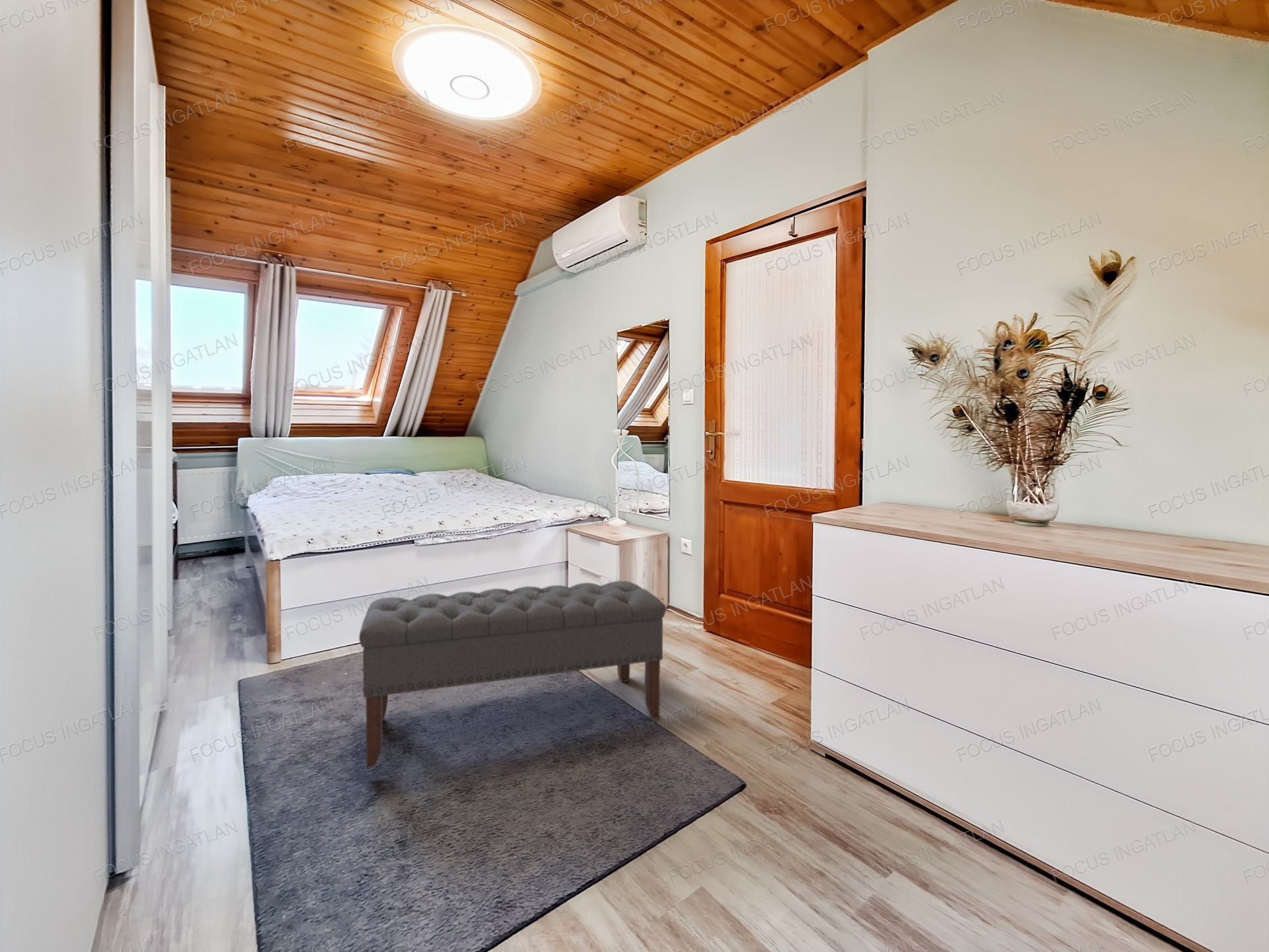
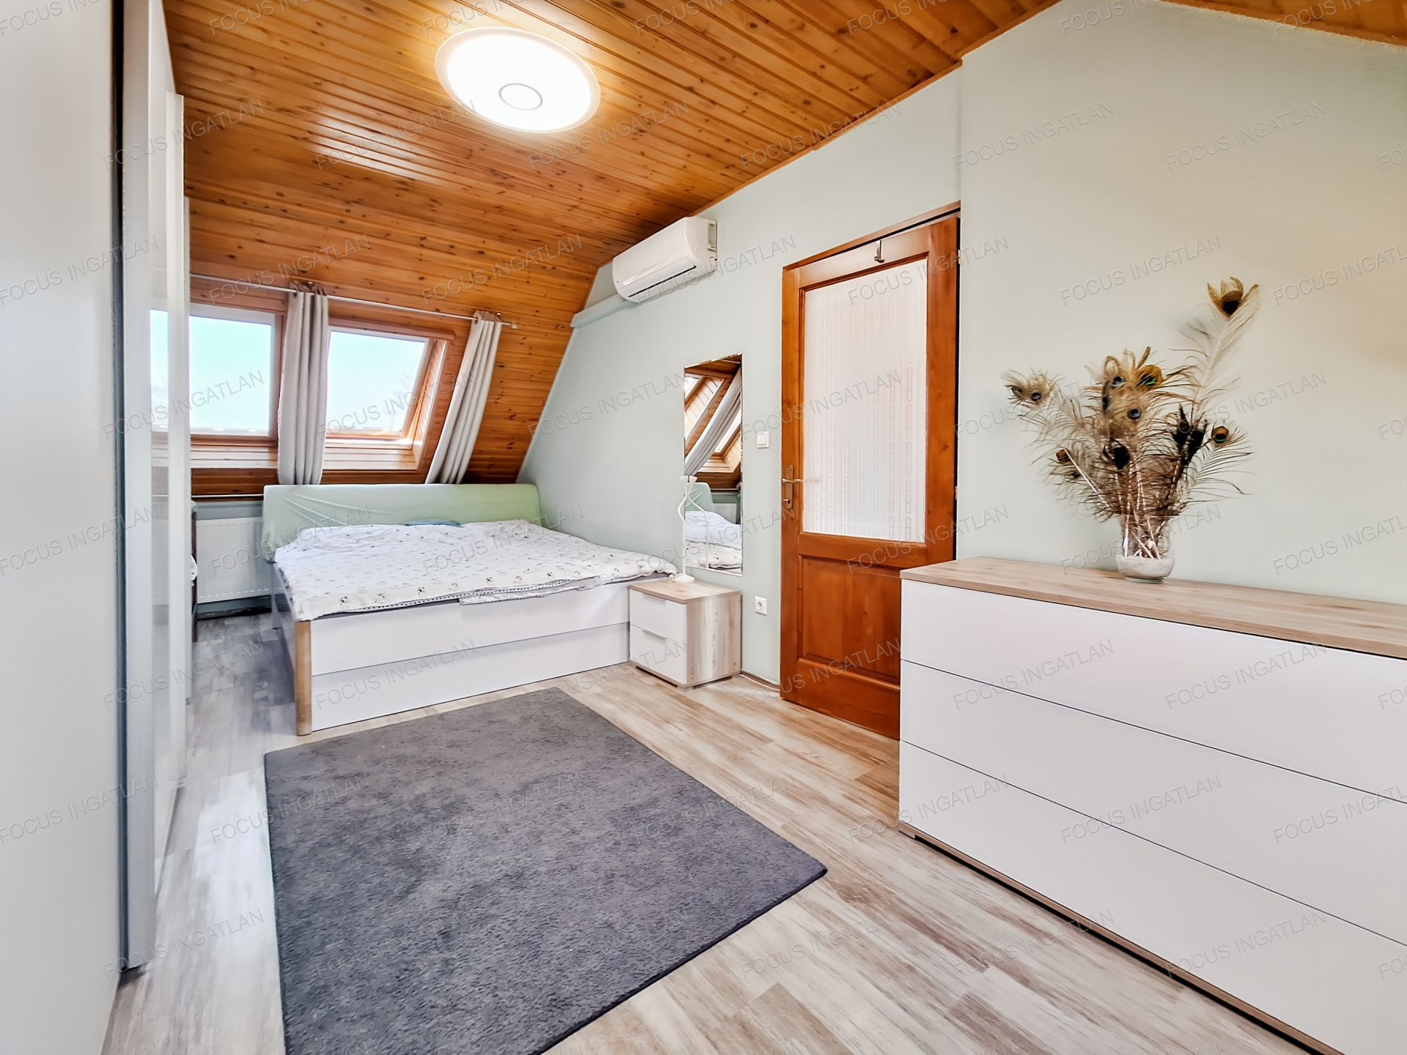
- bench (518, 657)
